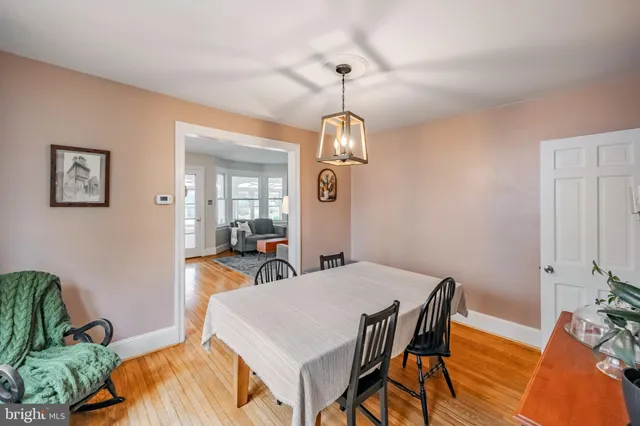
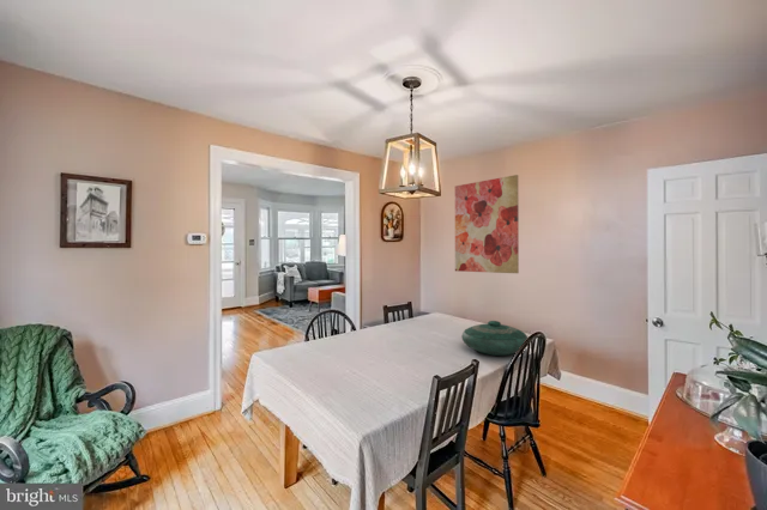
+ decorative bowl (494, 335)
+ wall art (484, 226)
